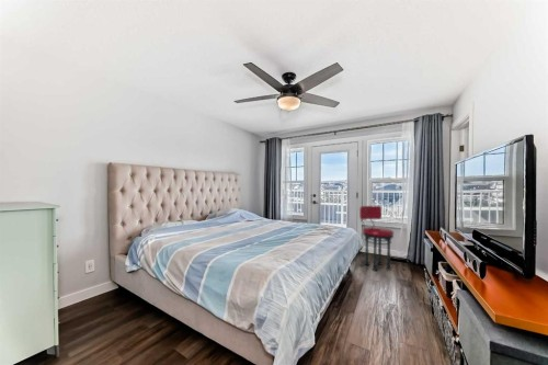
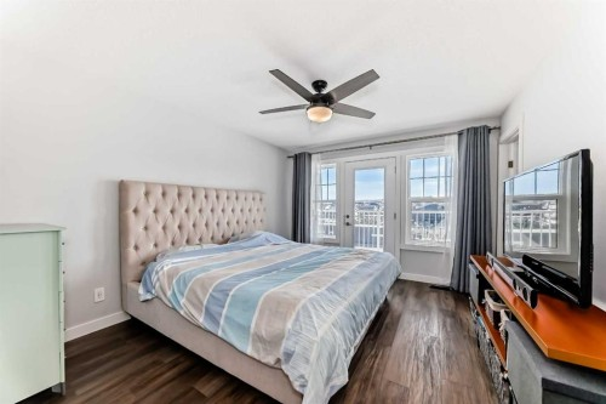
- stool (375, 236)
